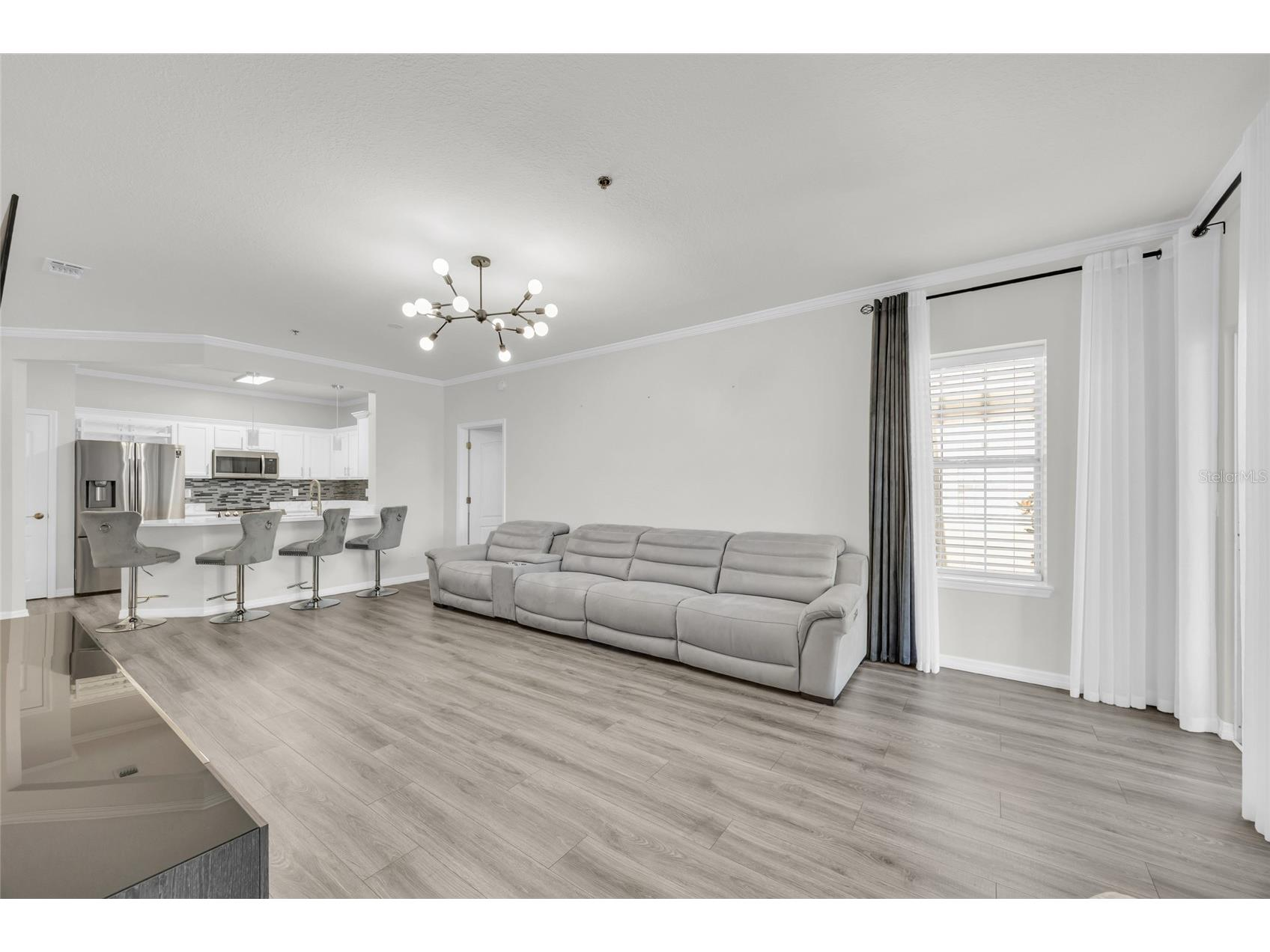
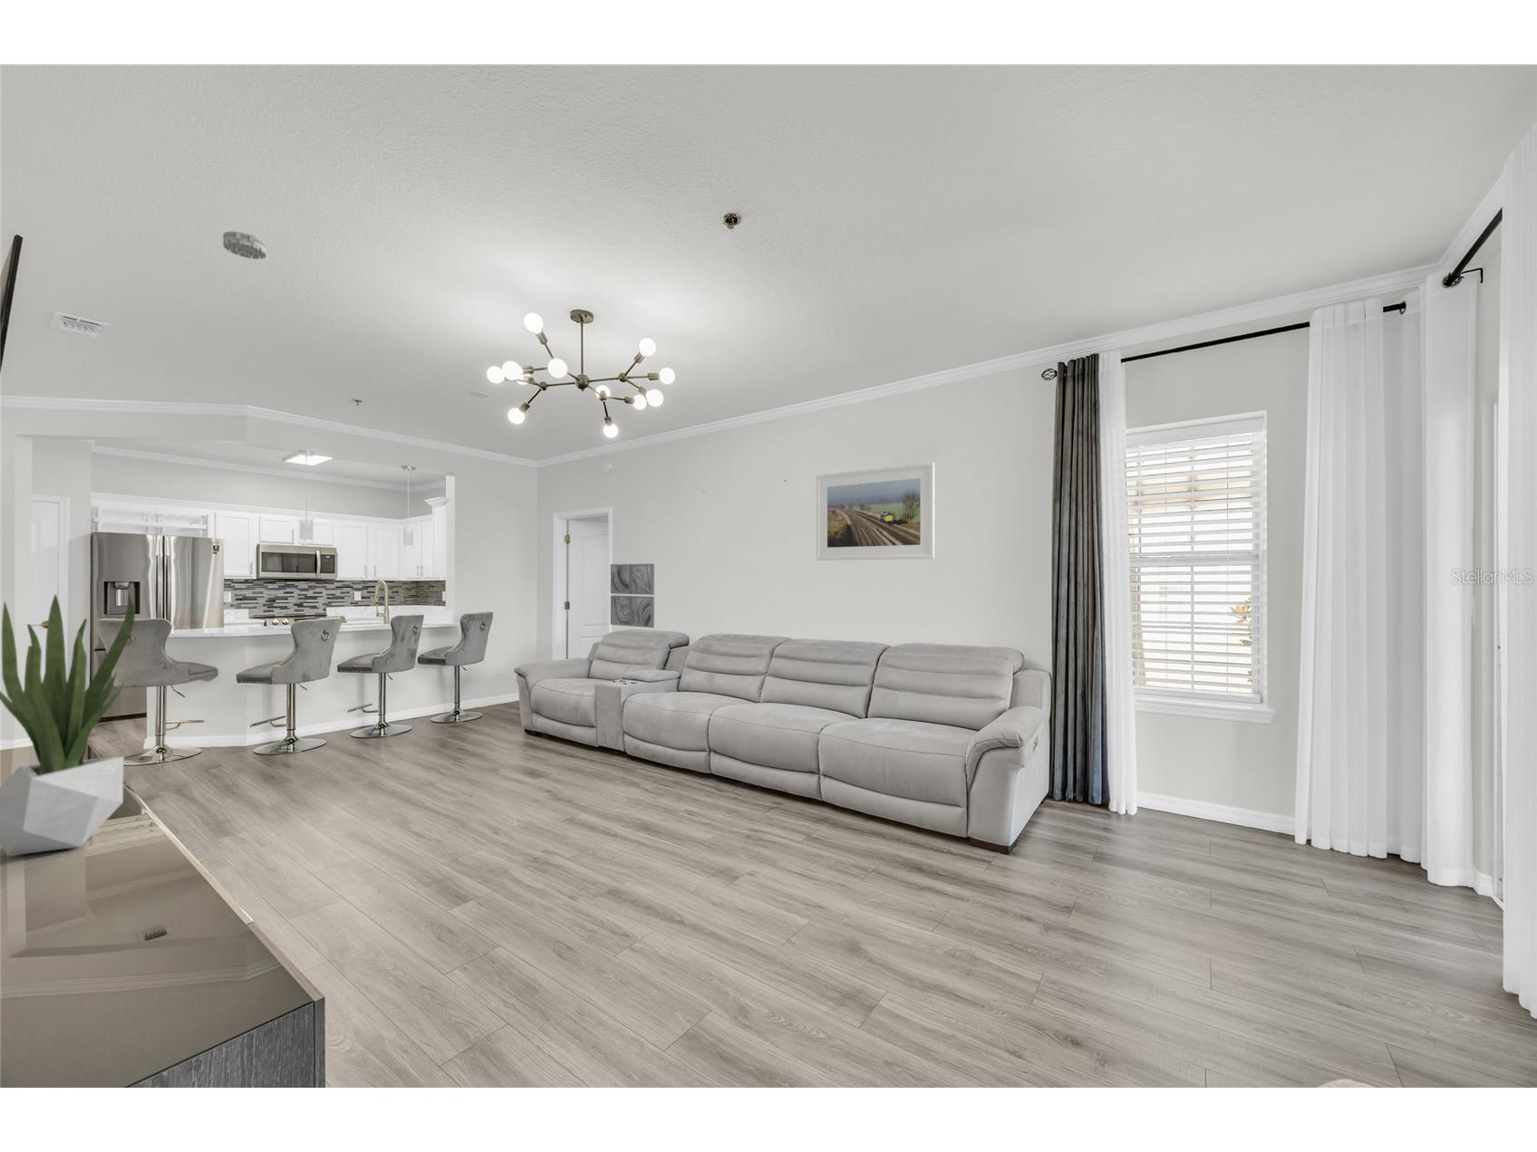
+ wall art (632, 595)
+ smoke detector (244, 244)
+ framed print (871, 514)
+ potted plant (59, 719)
